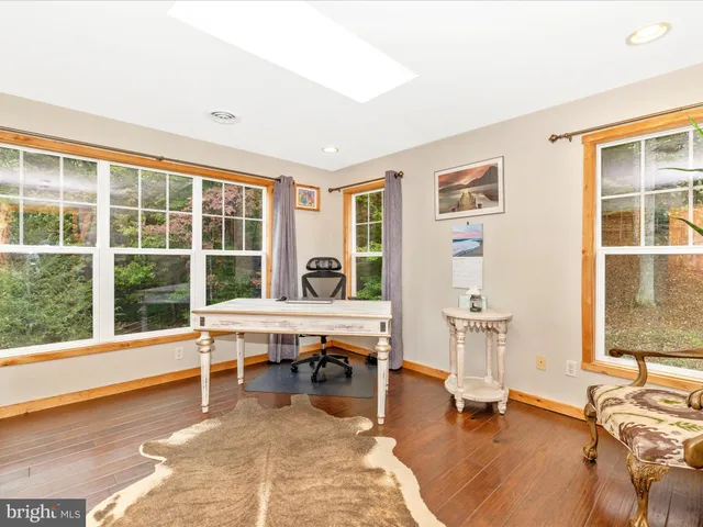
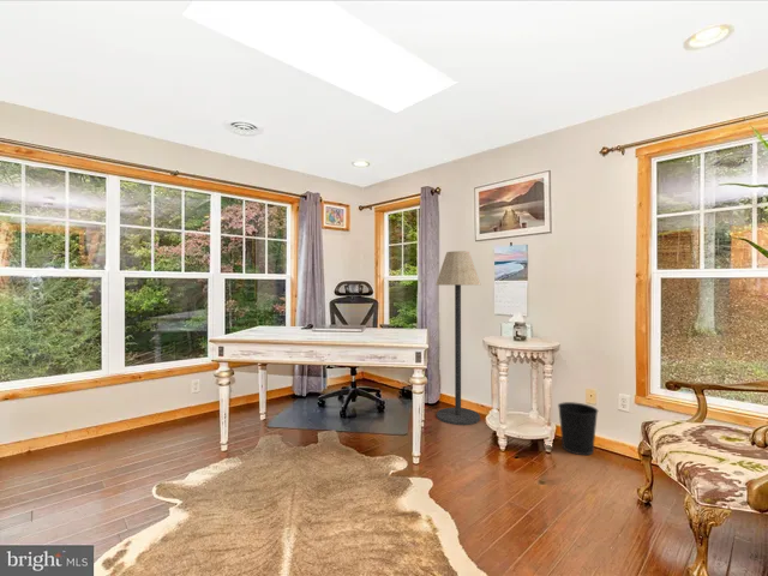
+ floor lamp (457, 334)
+ wastebasket (577, 428)
